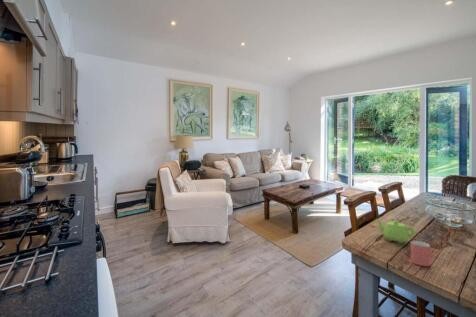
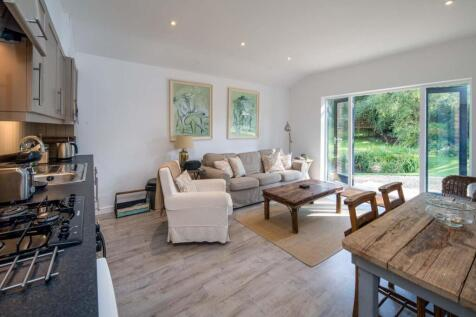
- cup (424, 254)
- teapot (394, 230)
